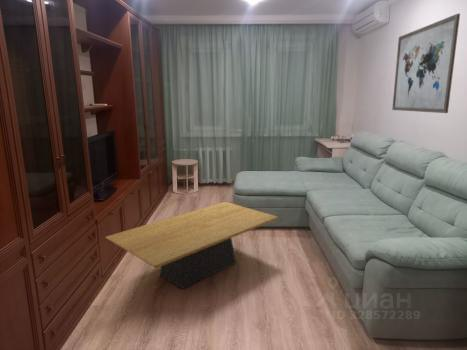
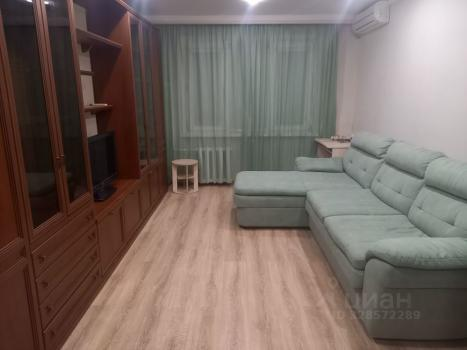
- coffee table (198, 247)
- wall art (420, 70)
